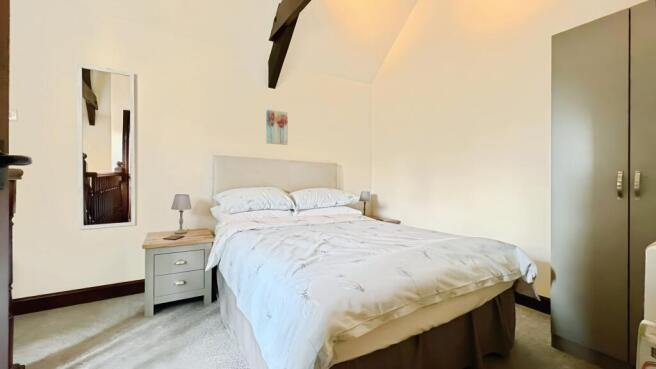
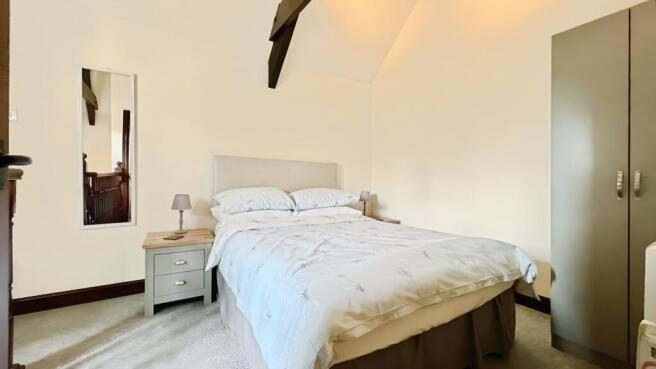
- wall art (277, 127)
